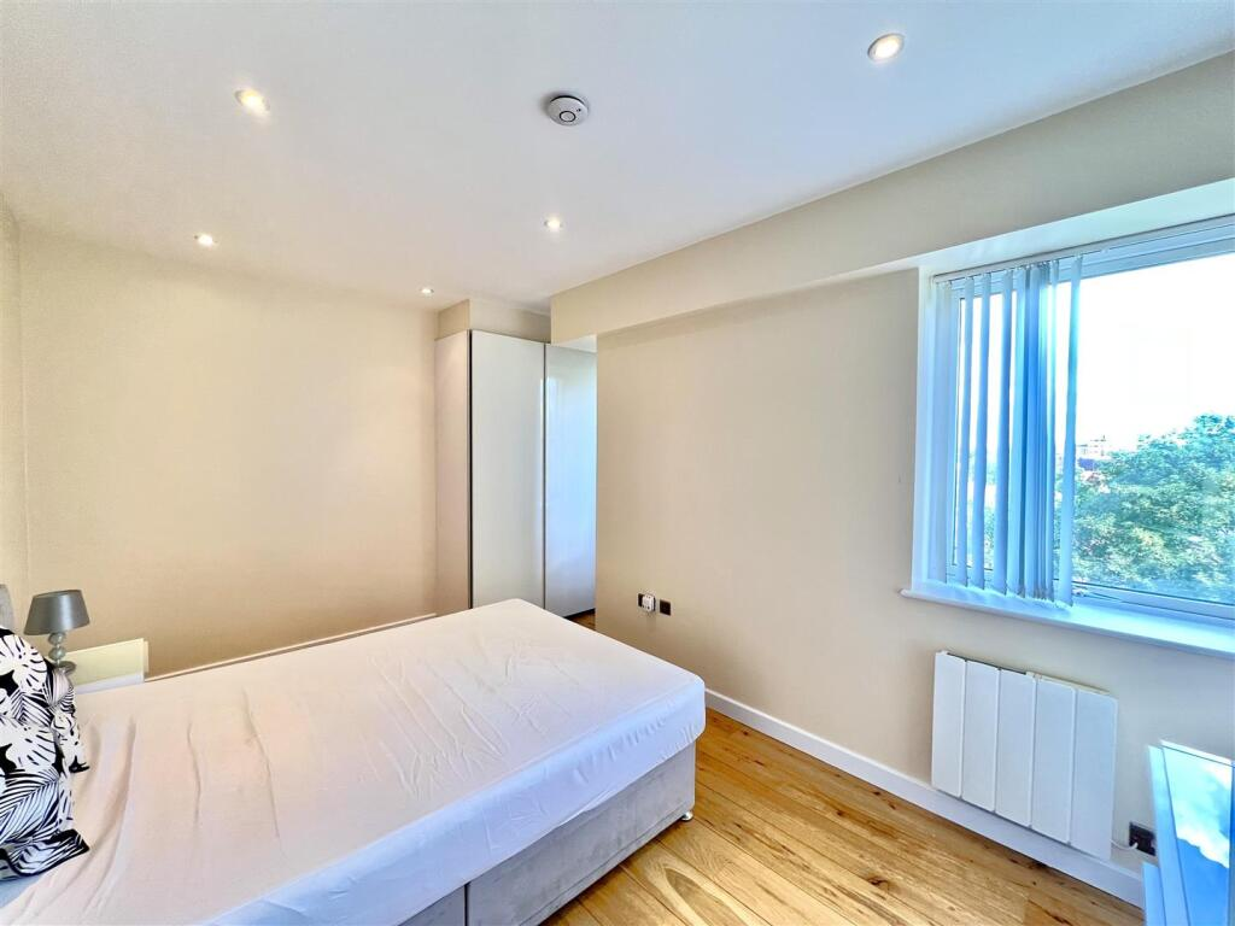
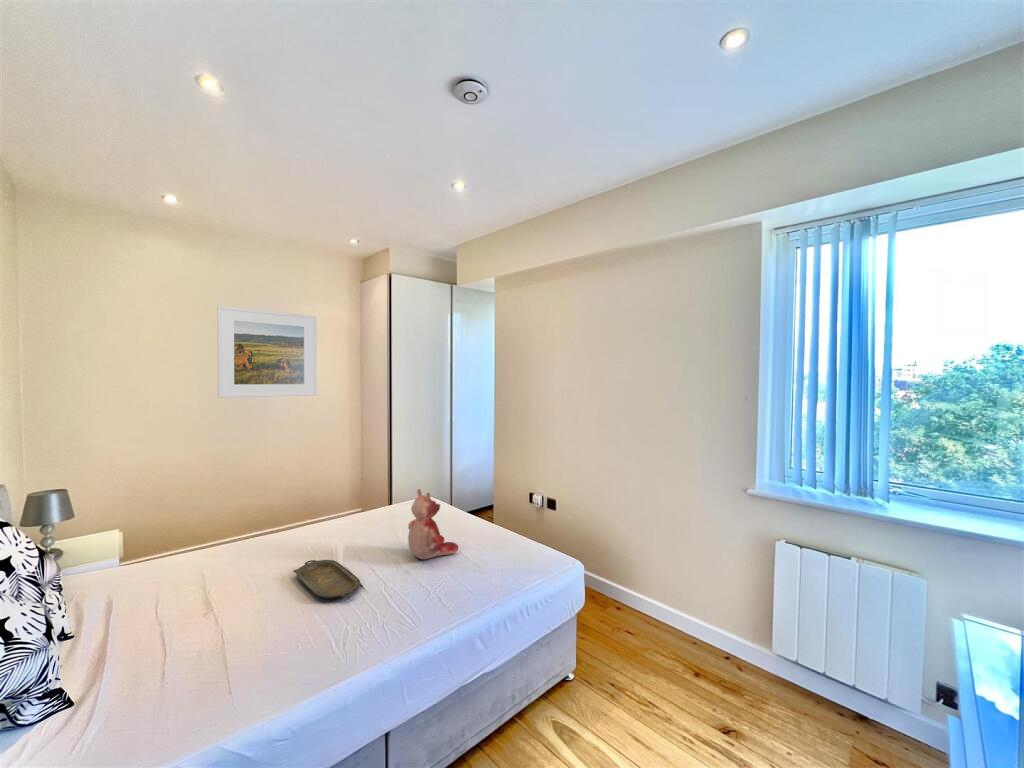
+ teddy bear (432, 521)
+ serving tray (327, 579)
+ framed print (270, 354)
